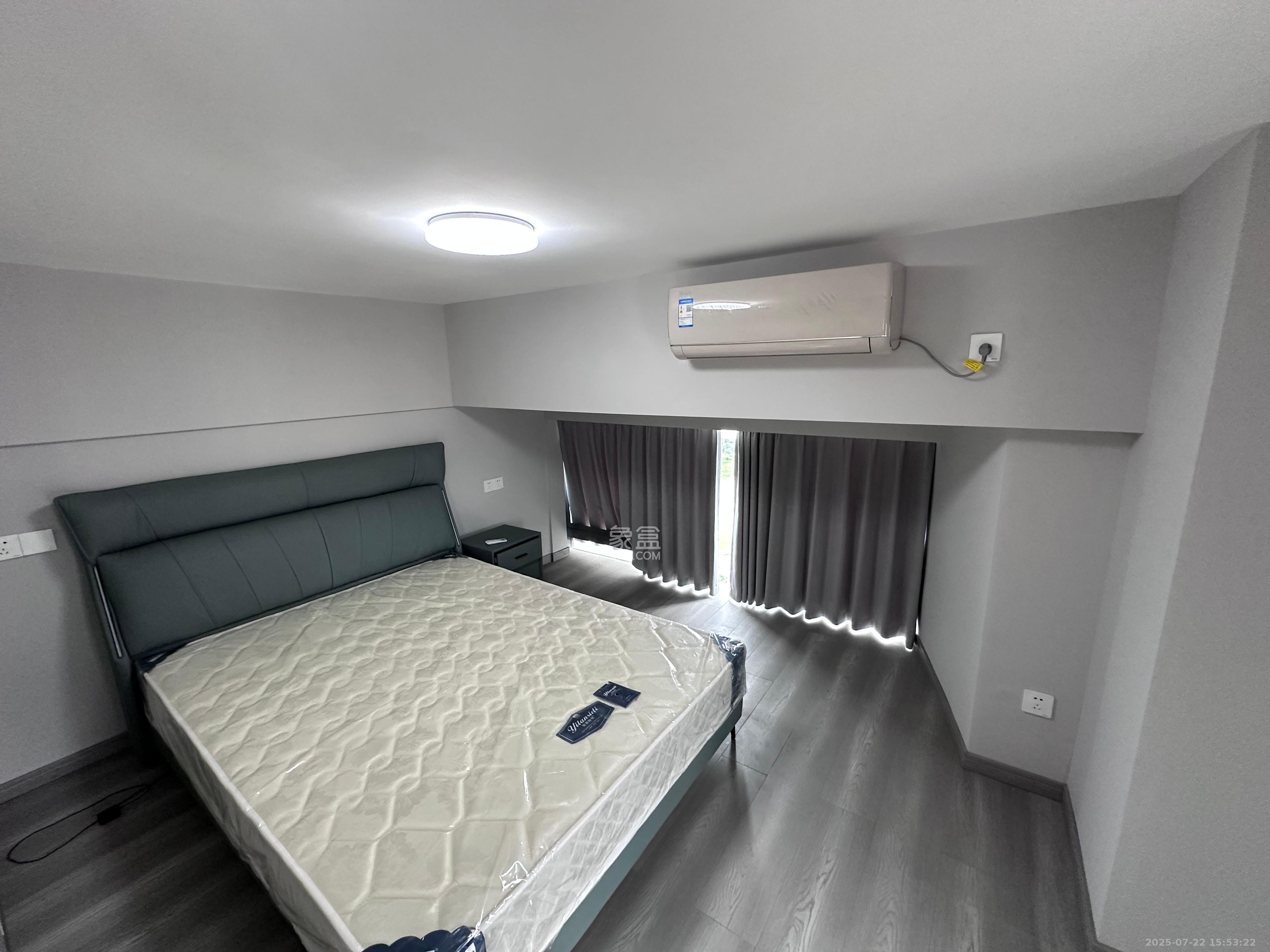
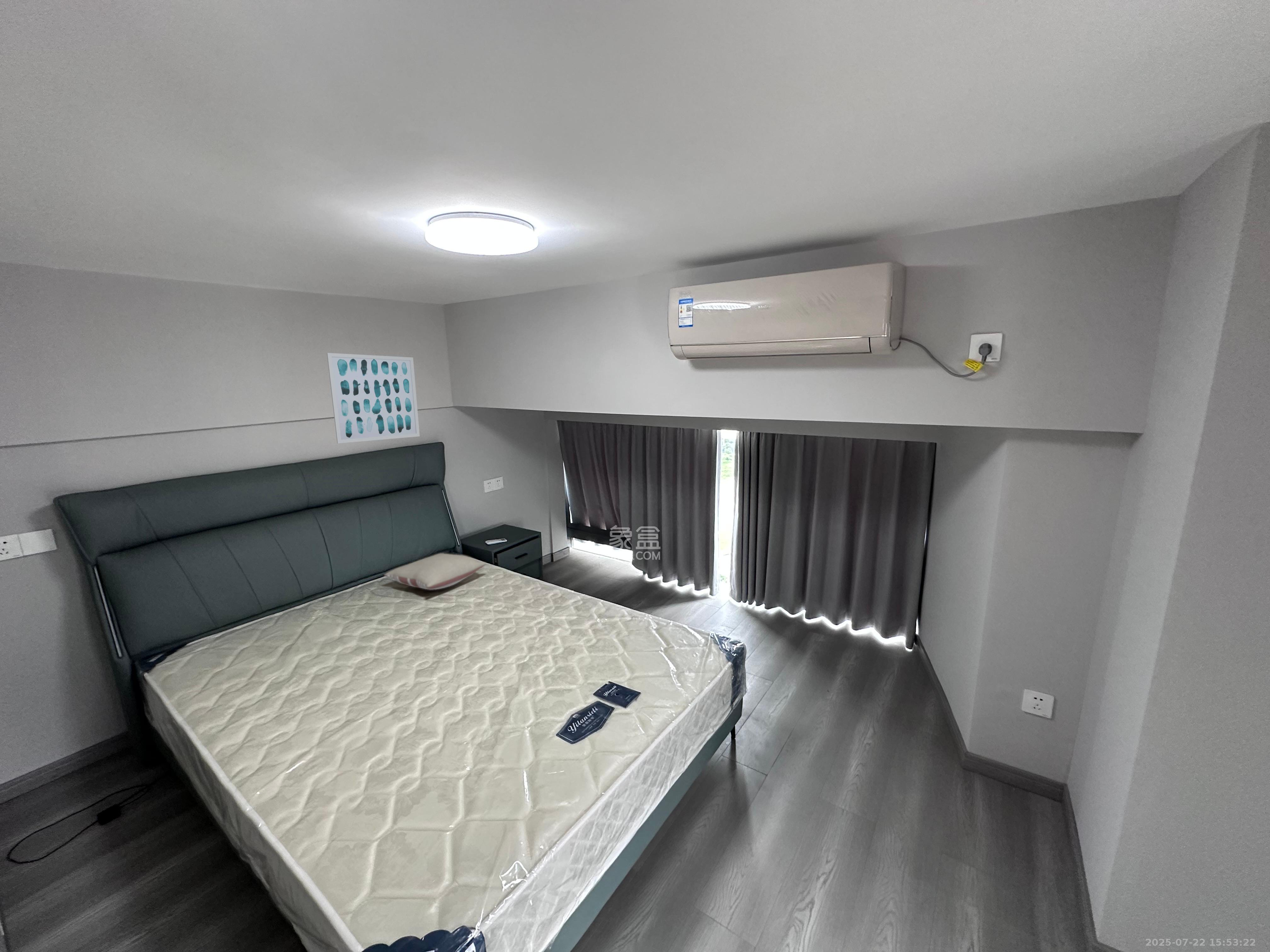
+ wall art (377, 398)
+ pillow (436, 570)
